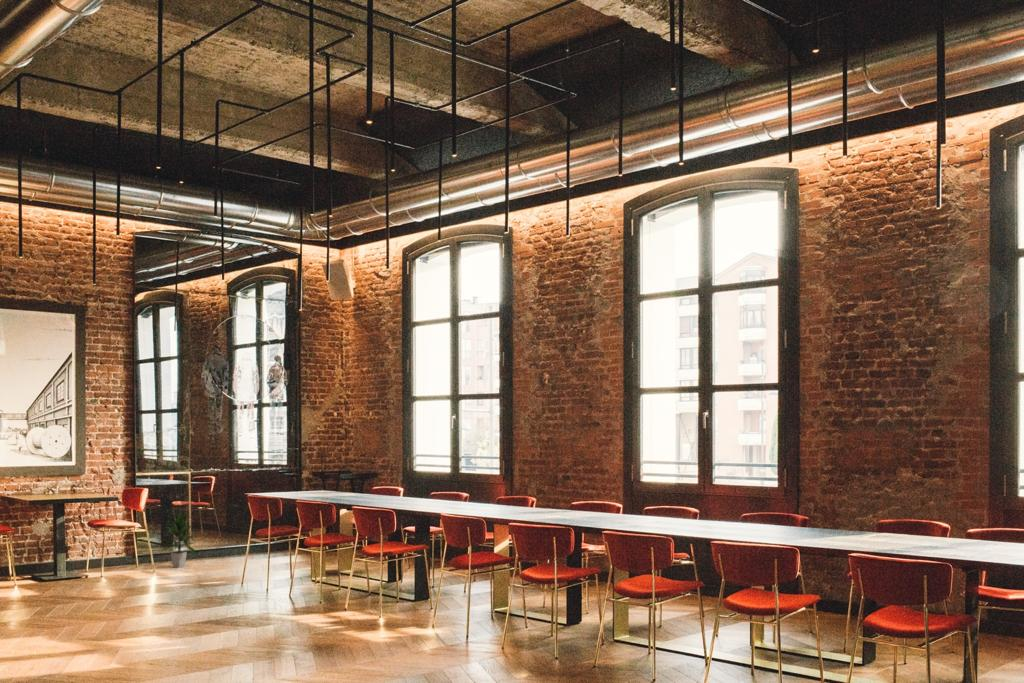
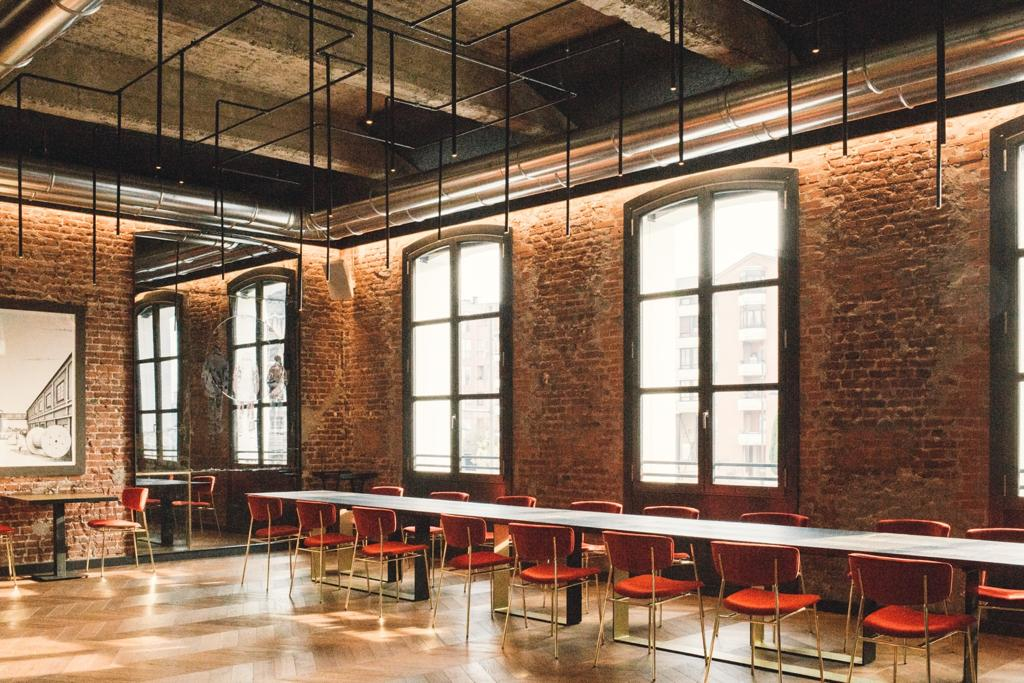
- indoor plant (179, 540)
